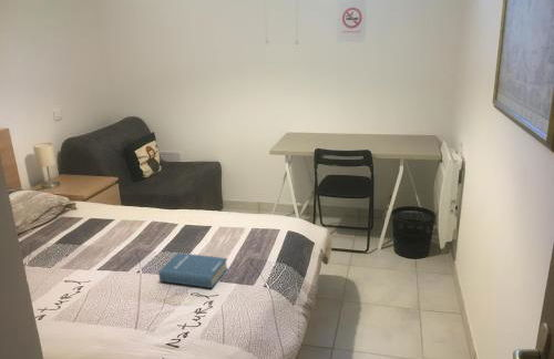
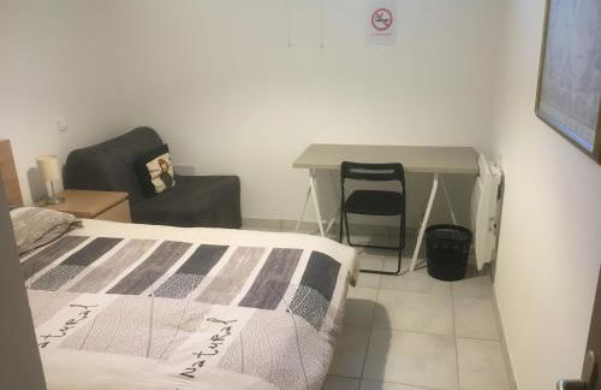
- hardback book (194, 269)
